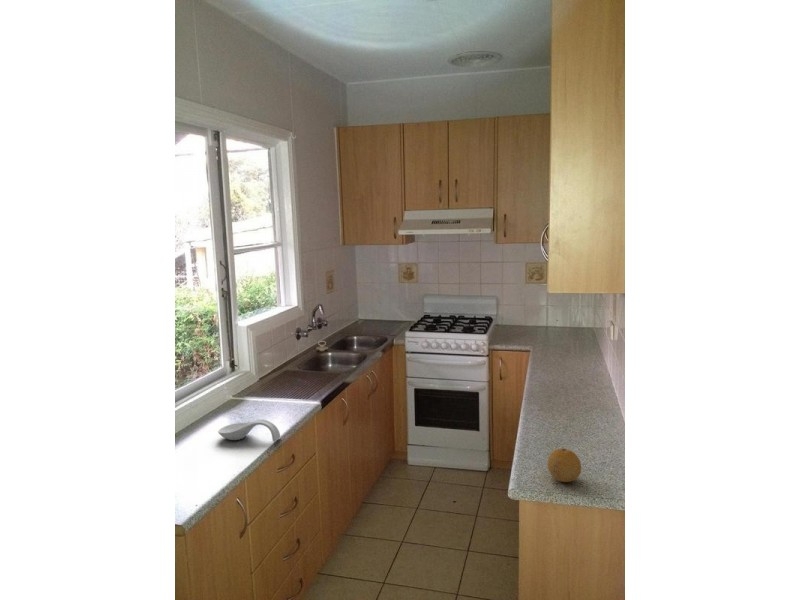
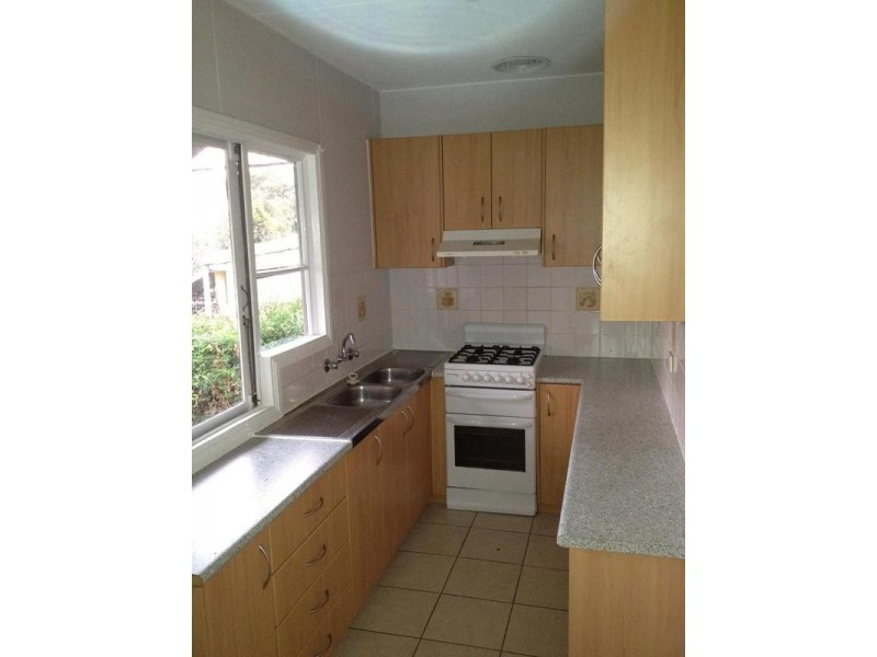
- spoon rest (248, 429)
- fruit (564, 464)
